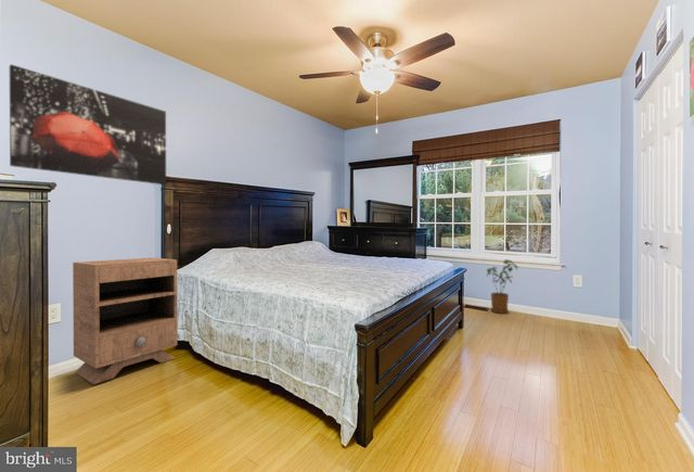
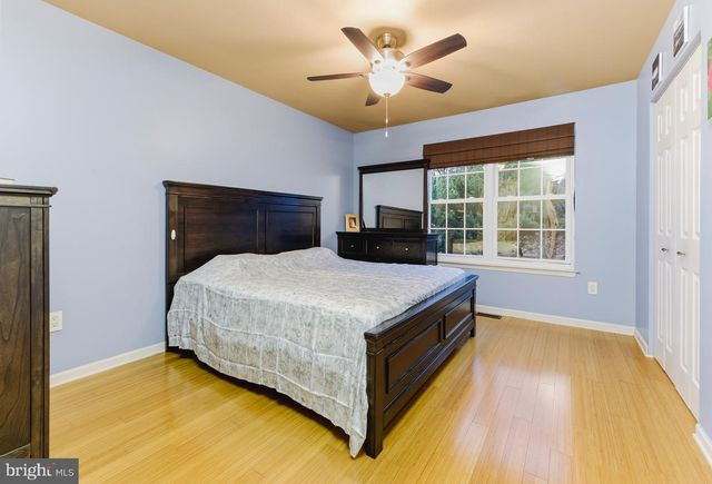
- house plant (501, 286)
- wall art (100, 133)
- nightstand (128, 312)
